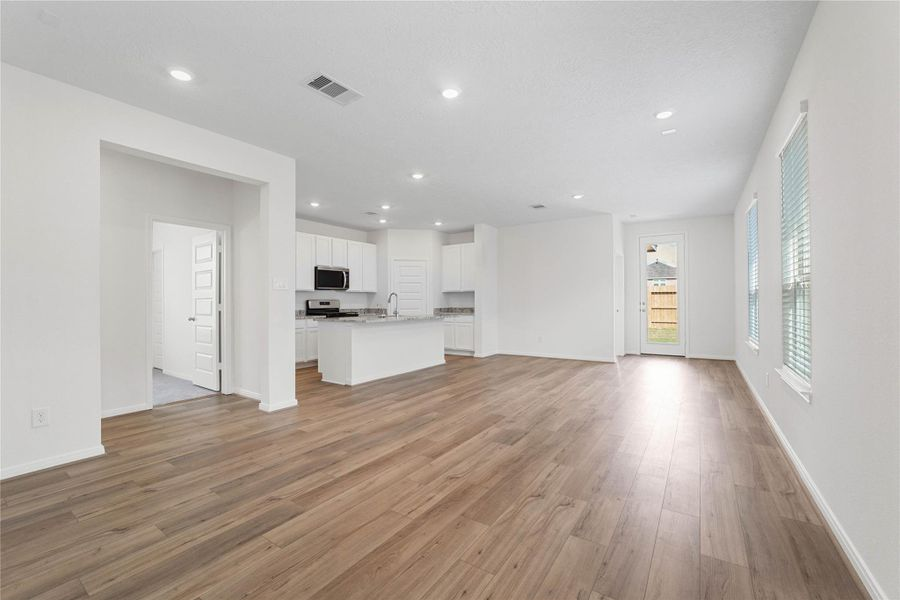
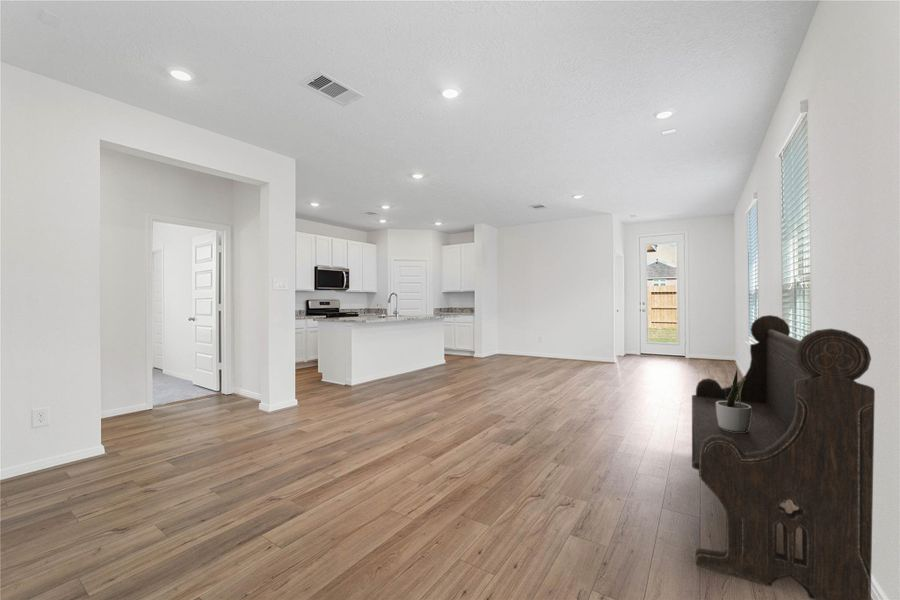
+ potted plant (733, 396)
+ bench (751, 413)
